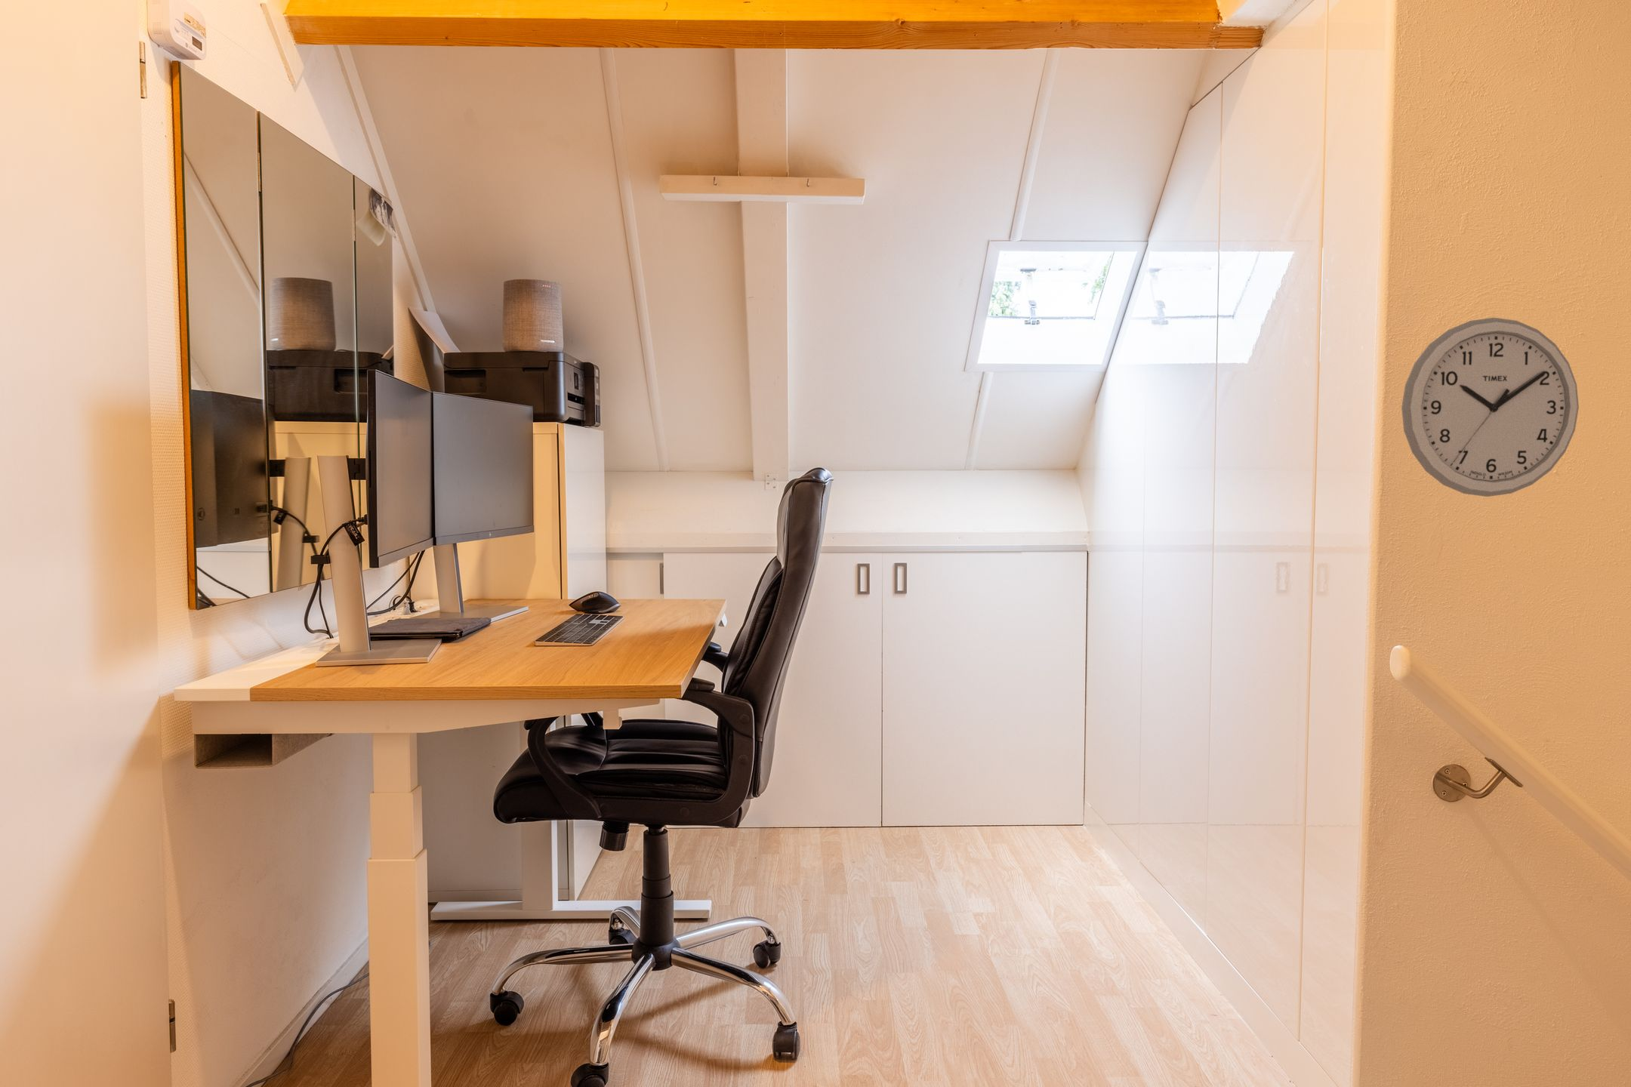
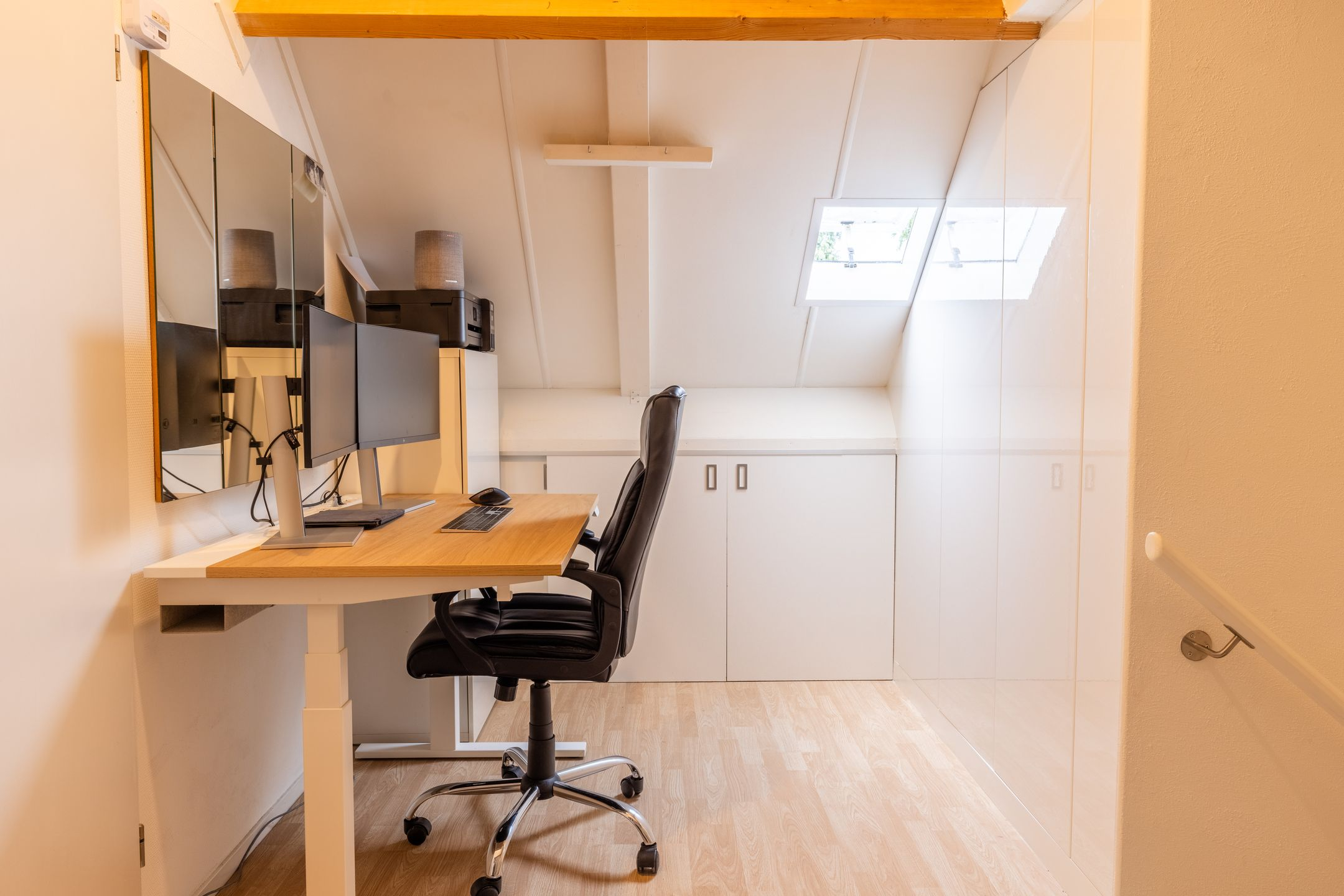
- wall clock (1493, 406)
